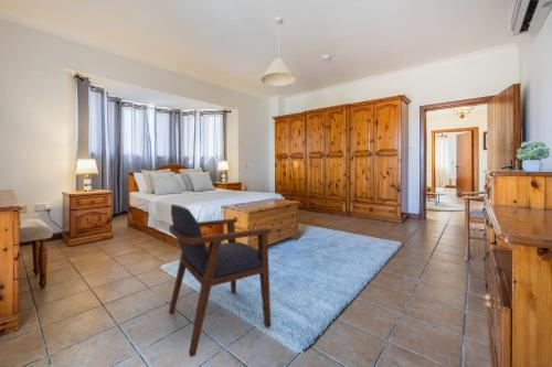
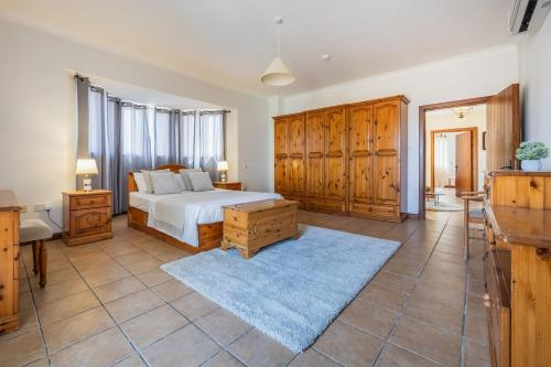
- armchair (216, 261)
